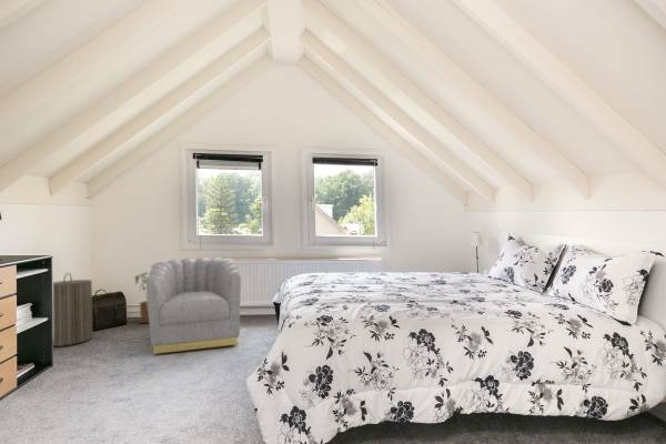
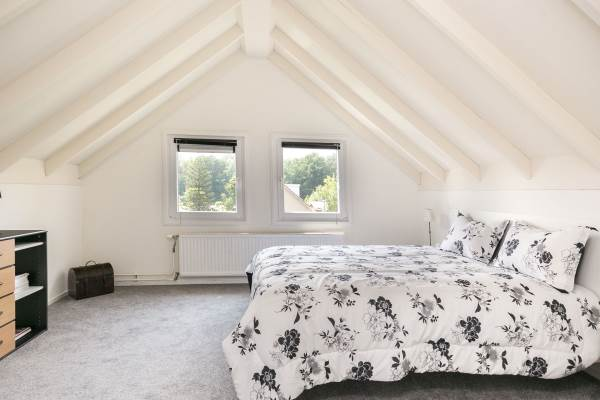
- house plant (145, 294)
- laundry hamper (69, 306)
- armchair (195, 299)
